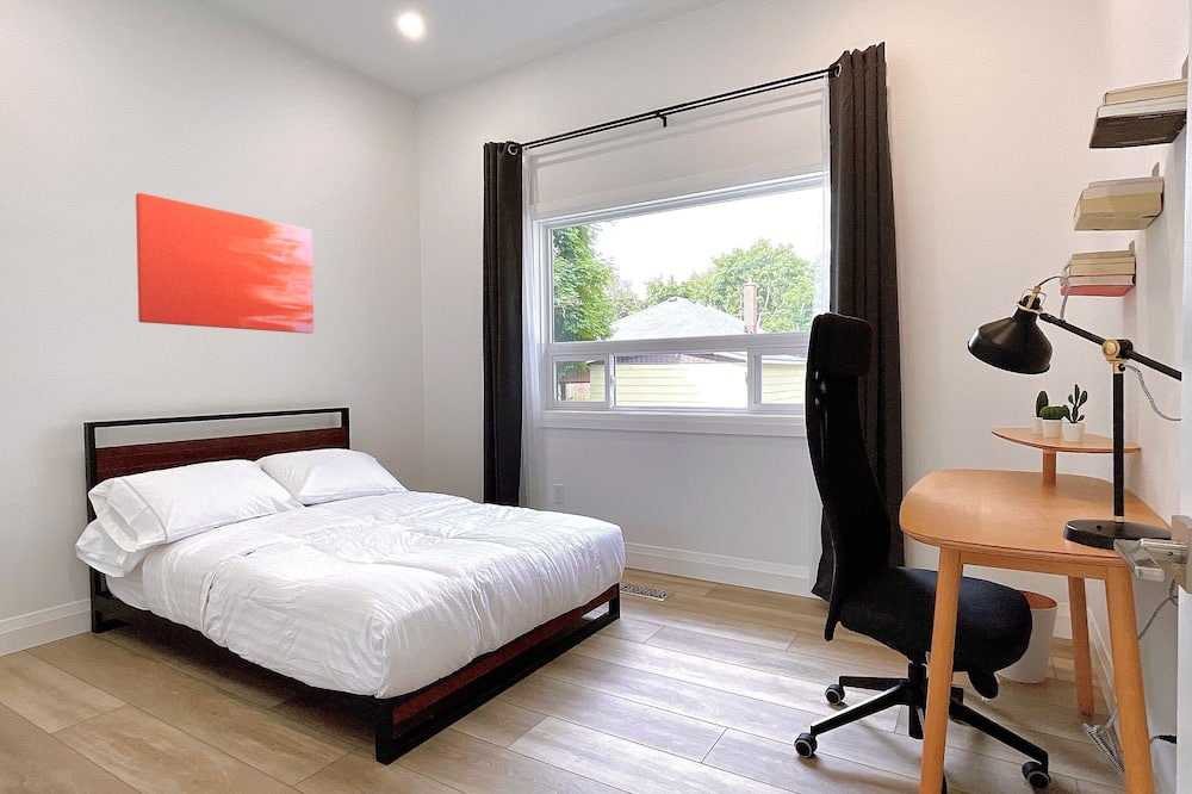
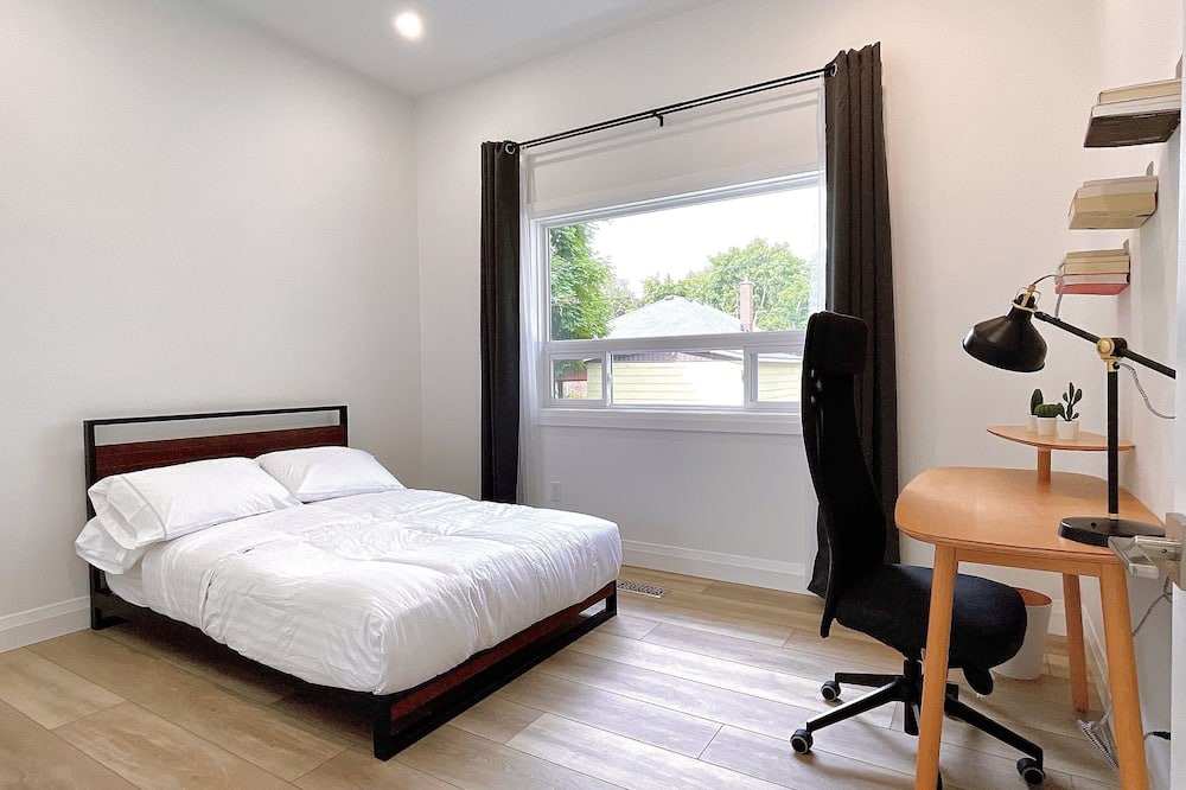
- wall art (234, 271)
